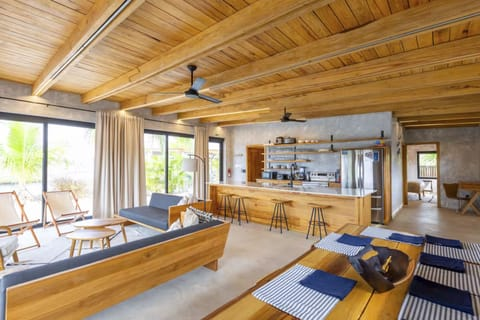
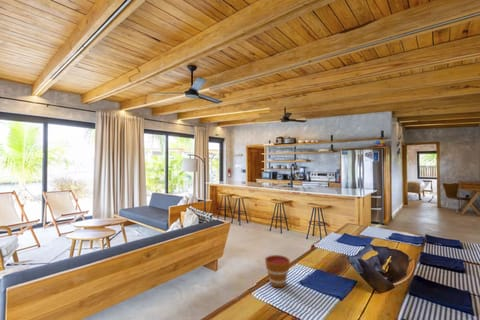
+ cup (276, 270)
